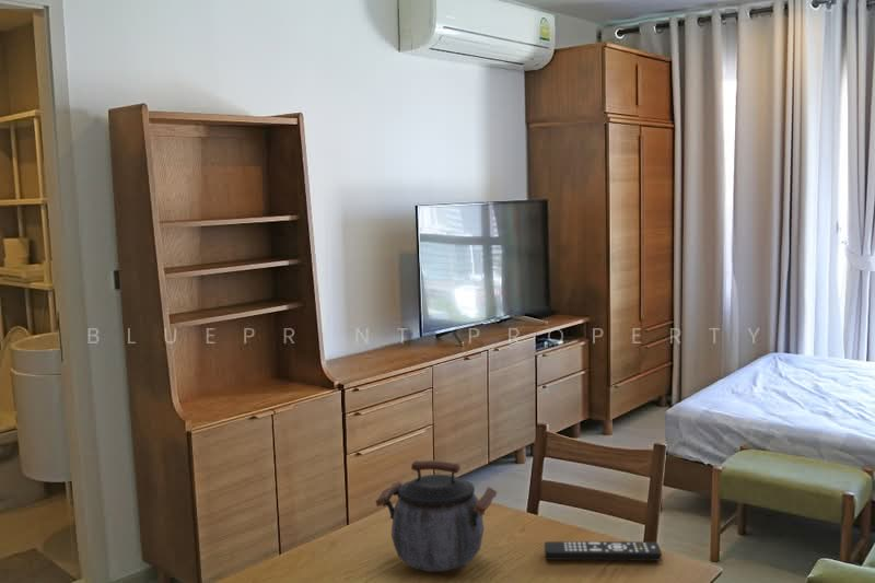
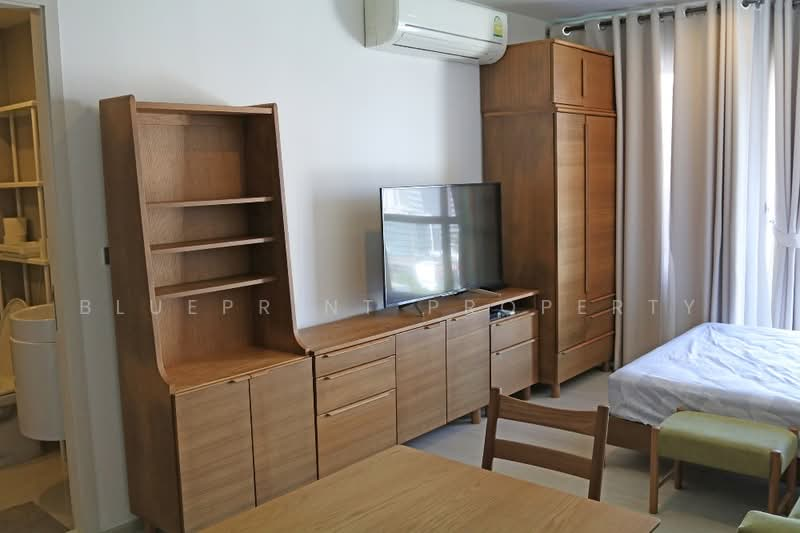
- kettle (436, 512)
- remote control (602, 551)
